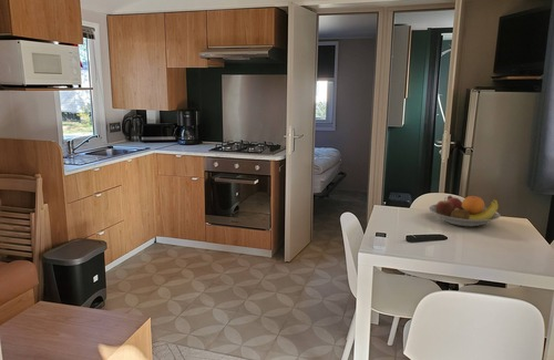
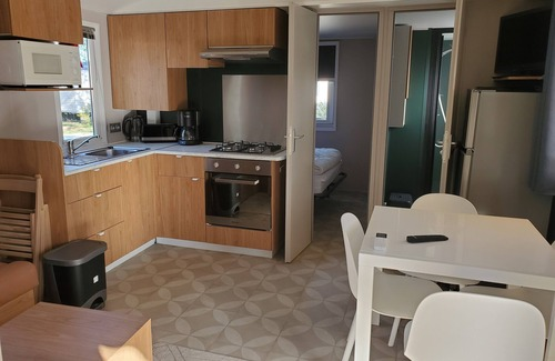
- fruit bowl (463, 208)
